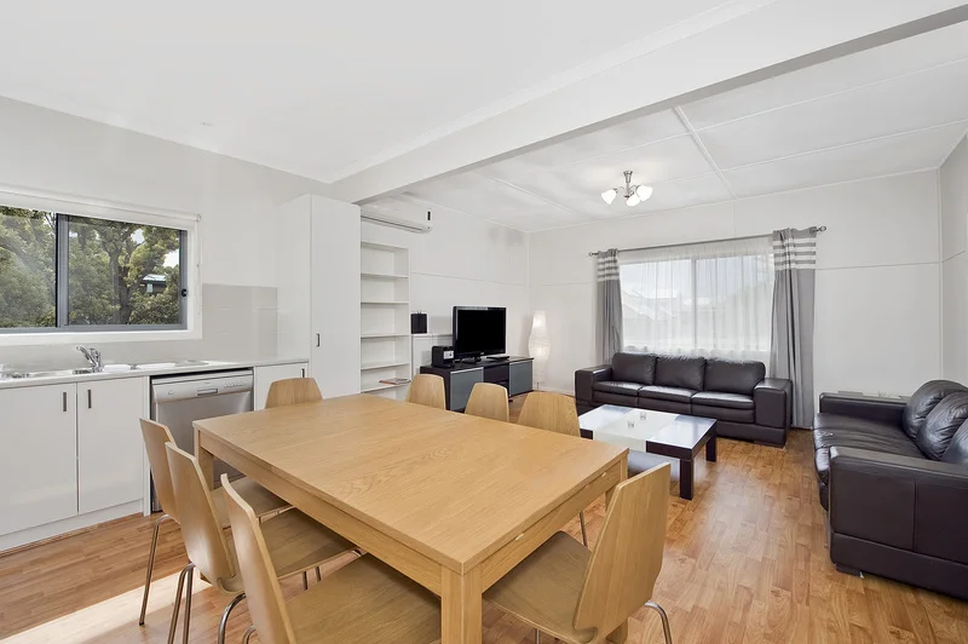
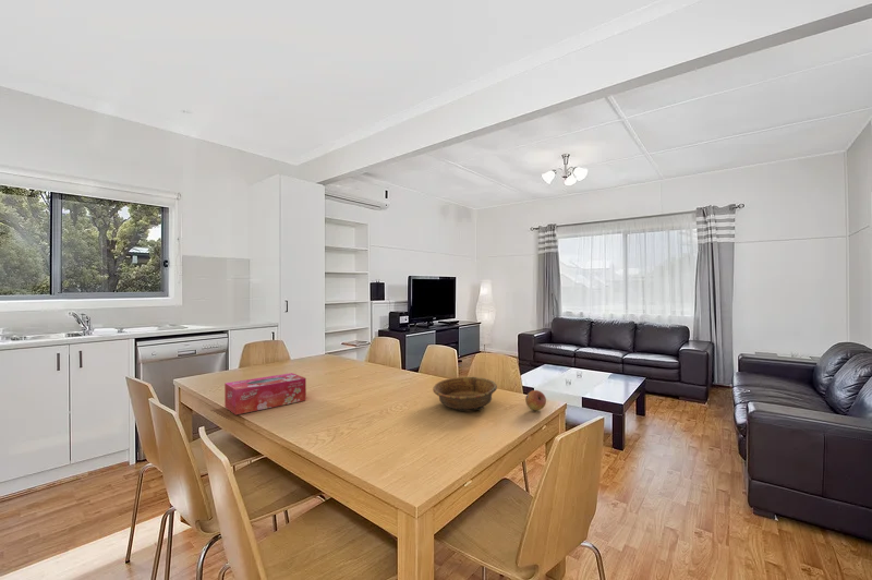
+ tissue box (266, 391)
+ fruit (535, 400)
+ decorative bowl (464, 394)
